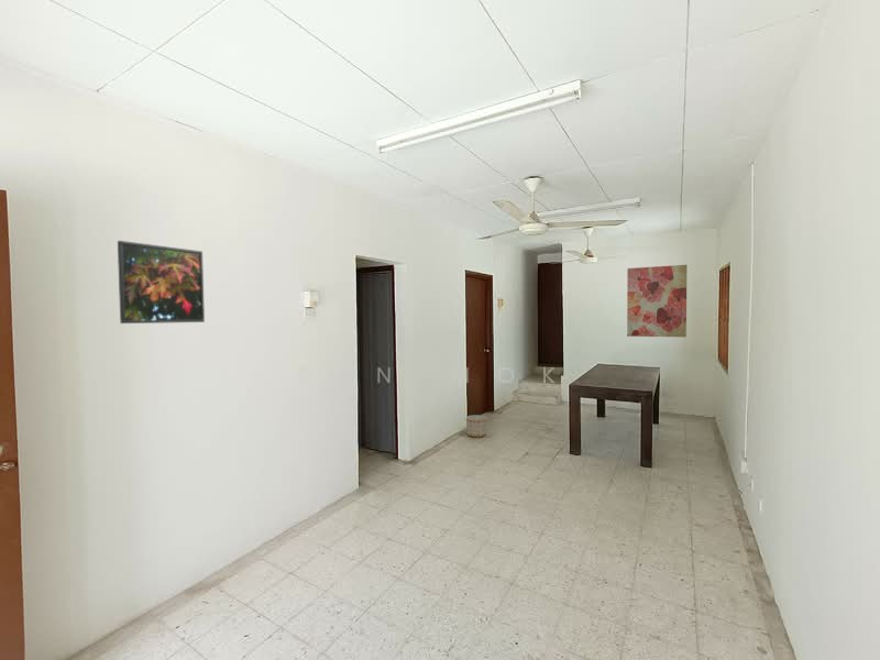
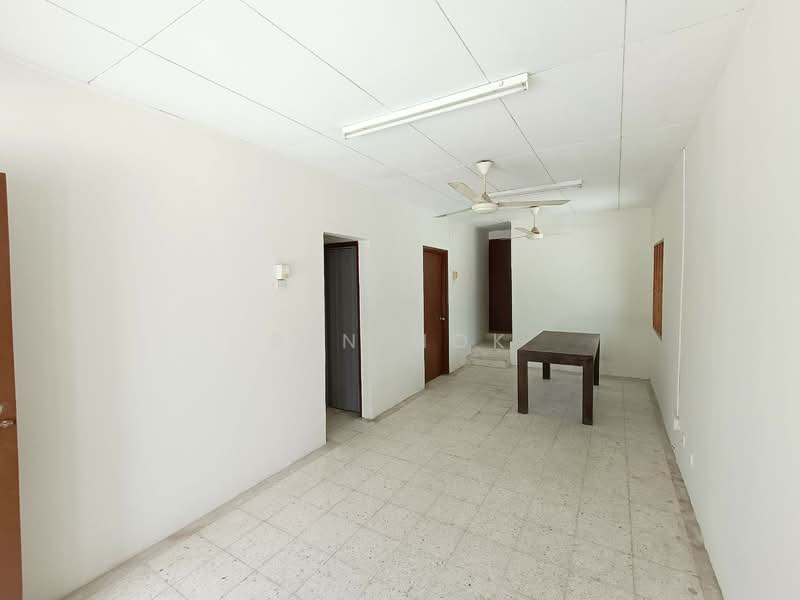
- wall art (656, 301)
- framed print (164, 284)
- planter (476, 426)
